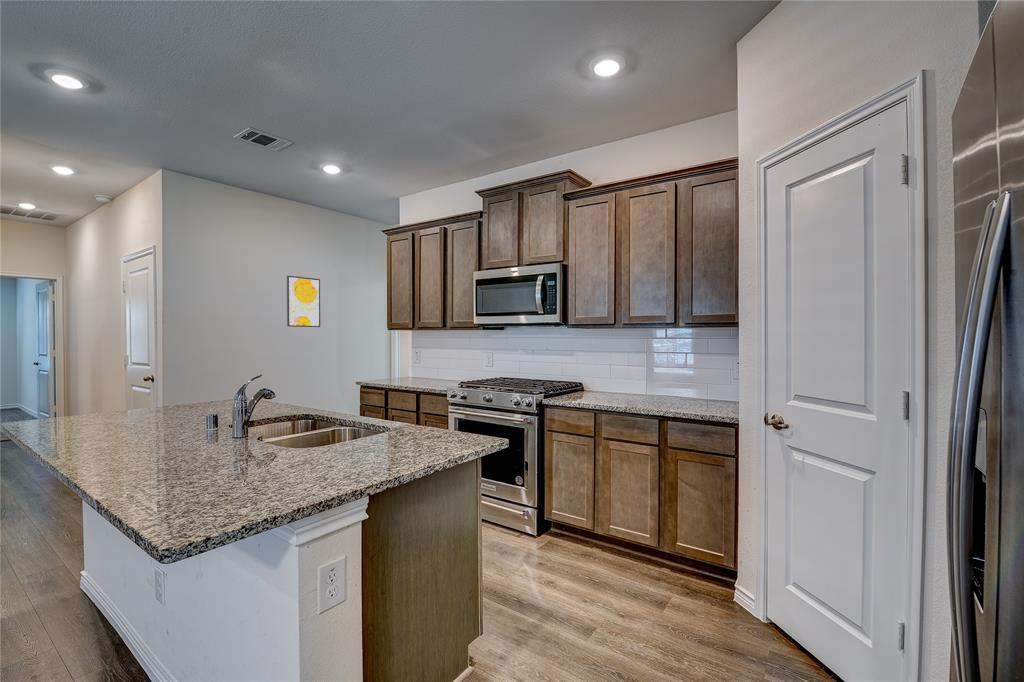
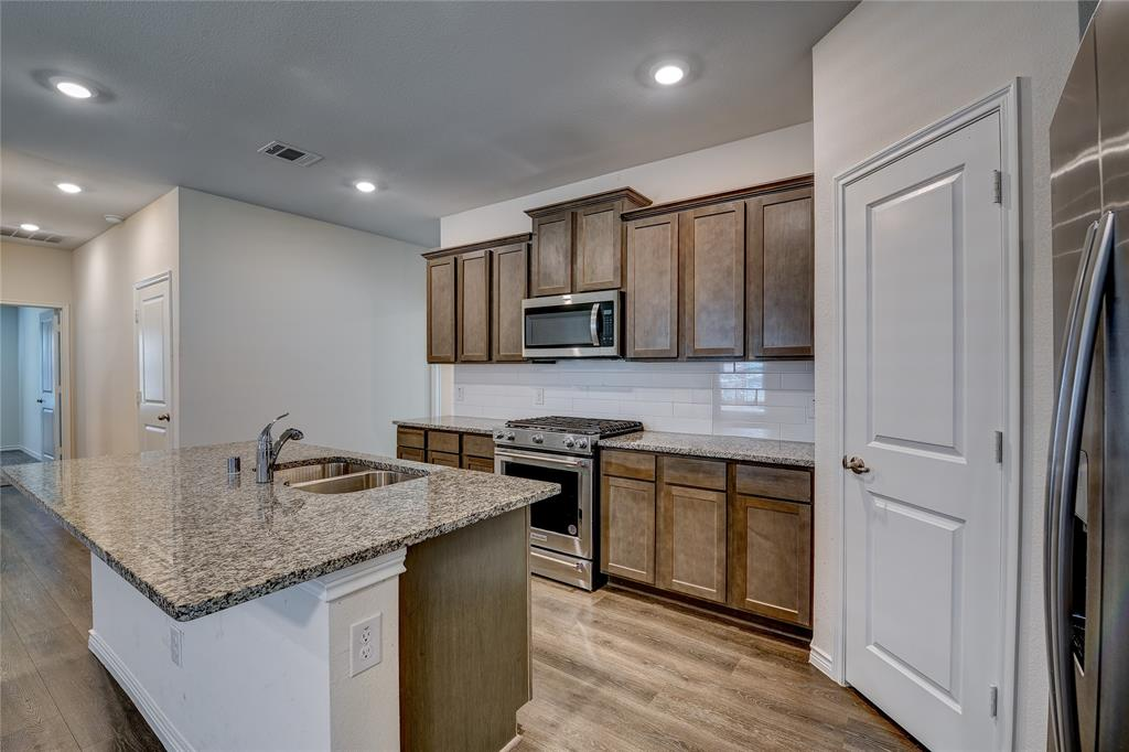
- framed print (304, 302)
